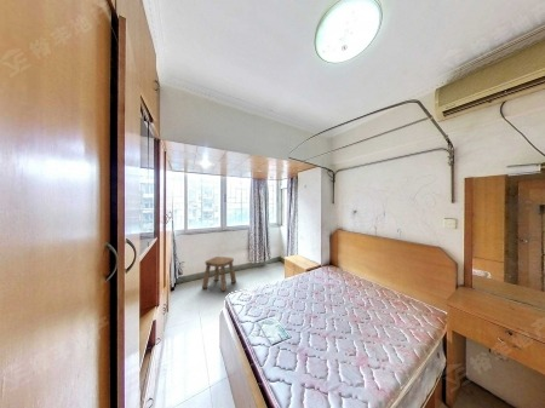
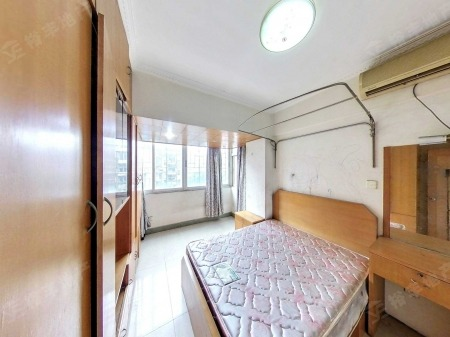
- stool (220, 271)
